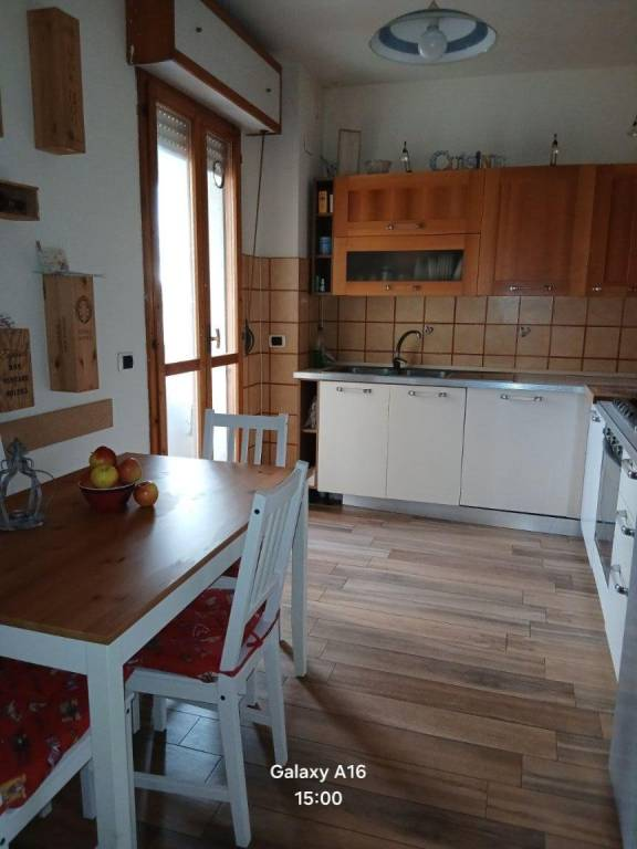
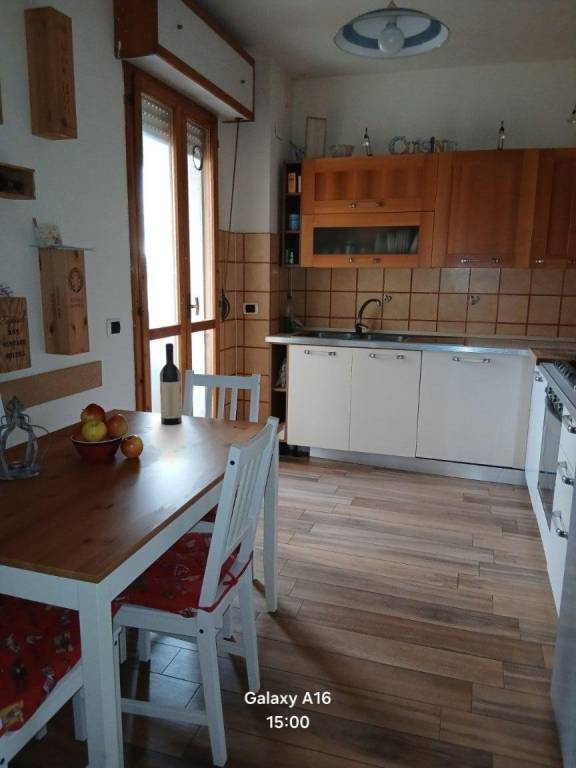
+ wine bottle (170, 383)
